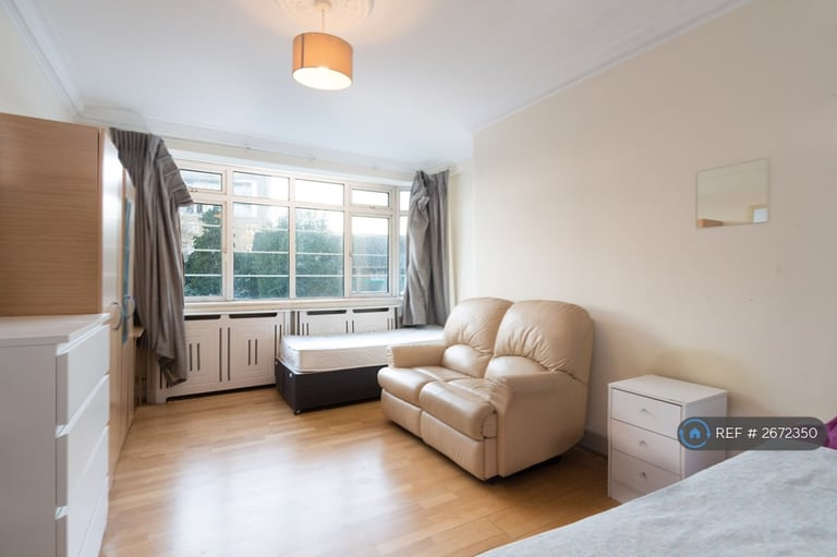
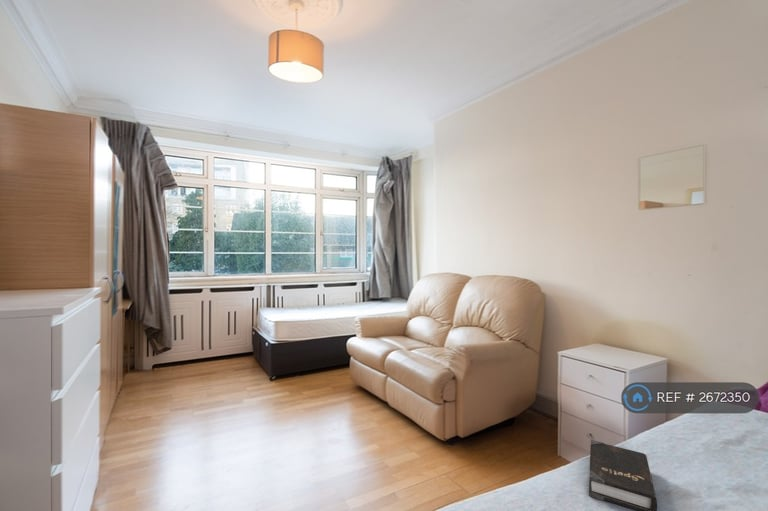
+ hardback book (619, 473)
